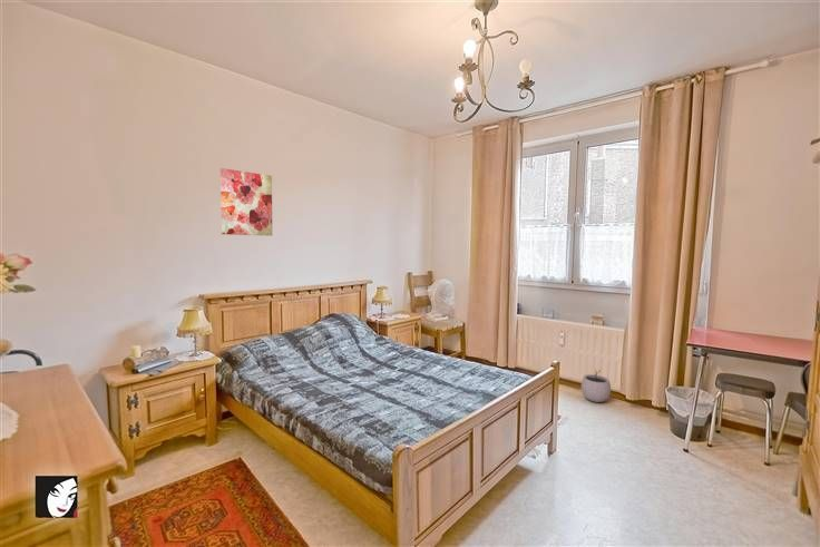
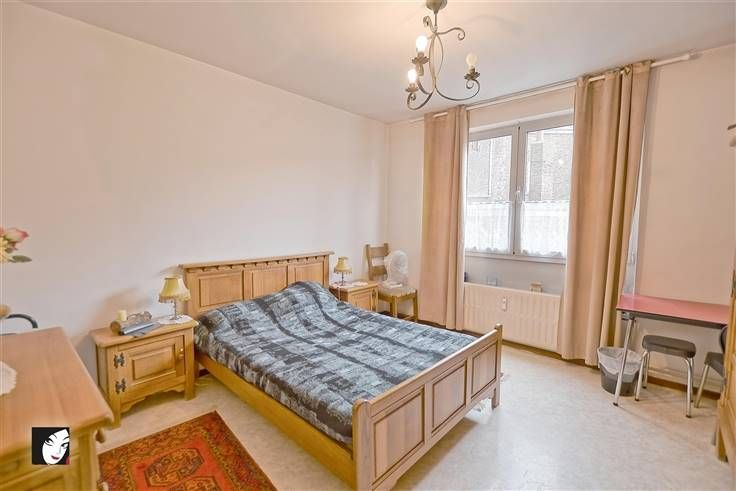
- wall art (247, 204)
- plant pot (595, 384)
